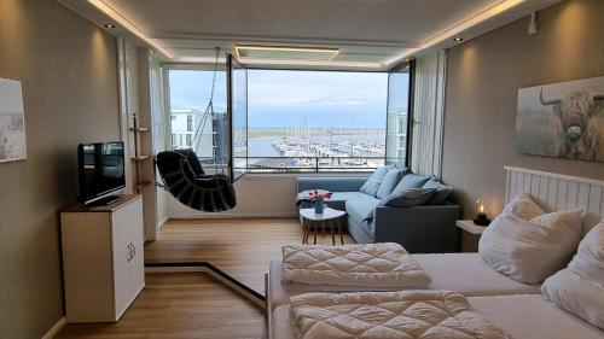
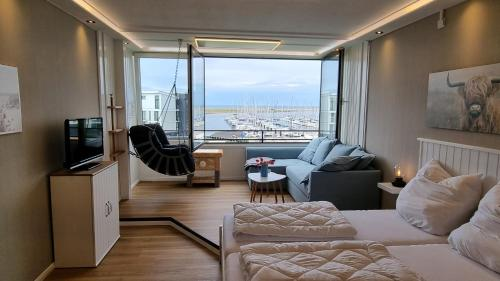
+ side table (203, 167)
